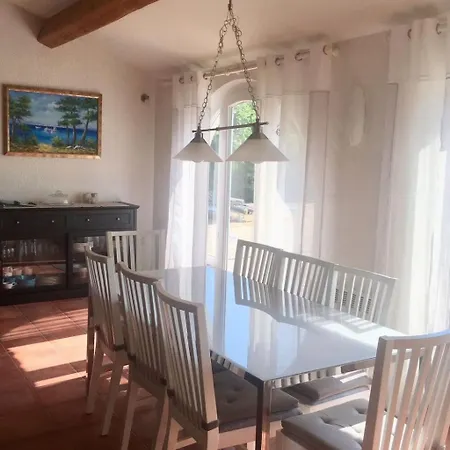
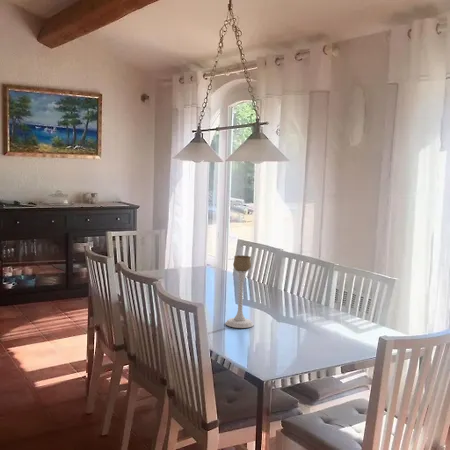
+ candle holder (241, 290)
